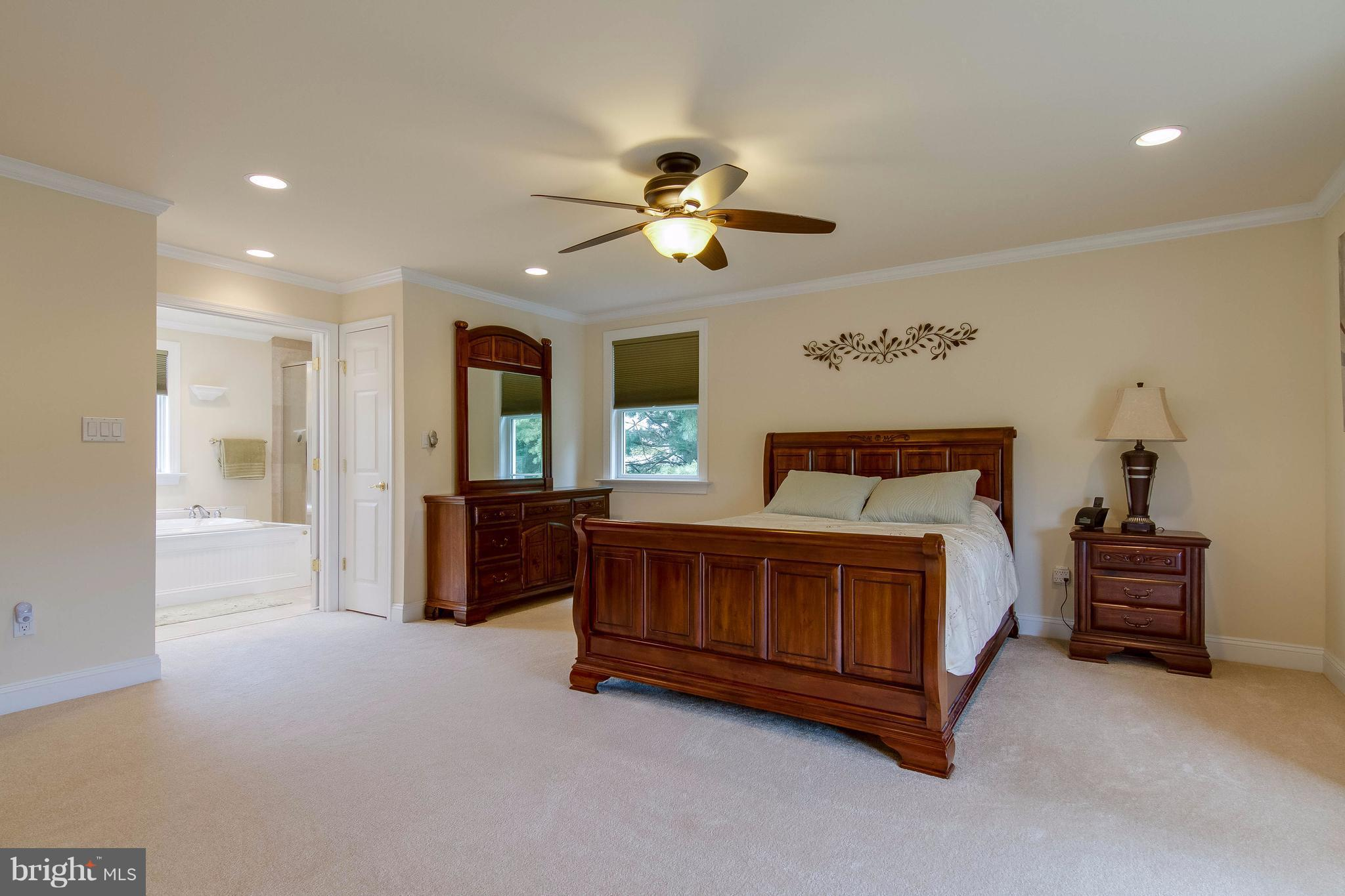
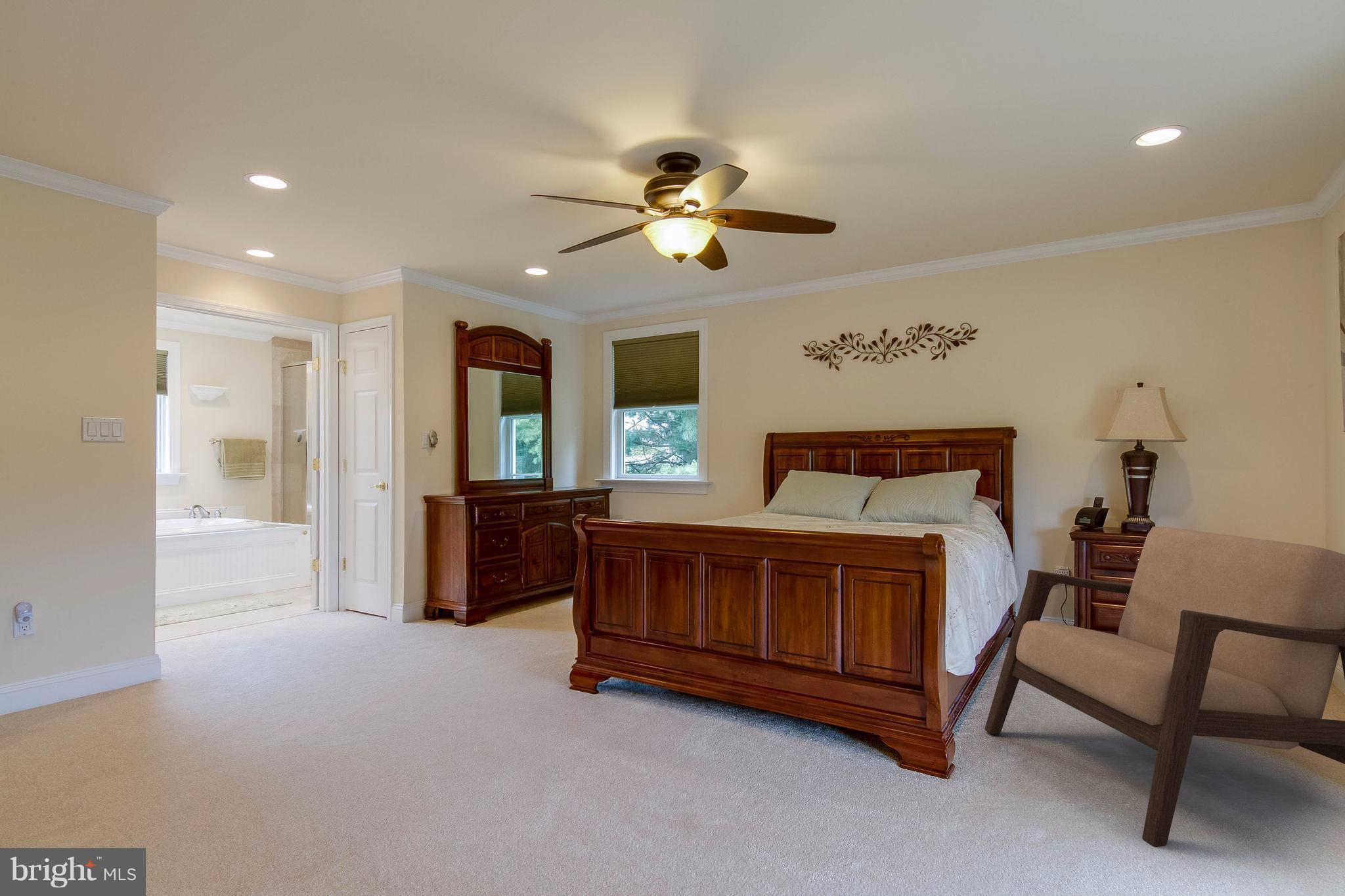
+ armchair (1160, 653)
